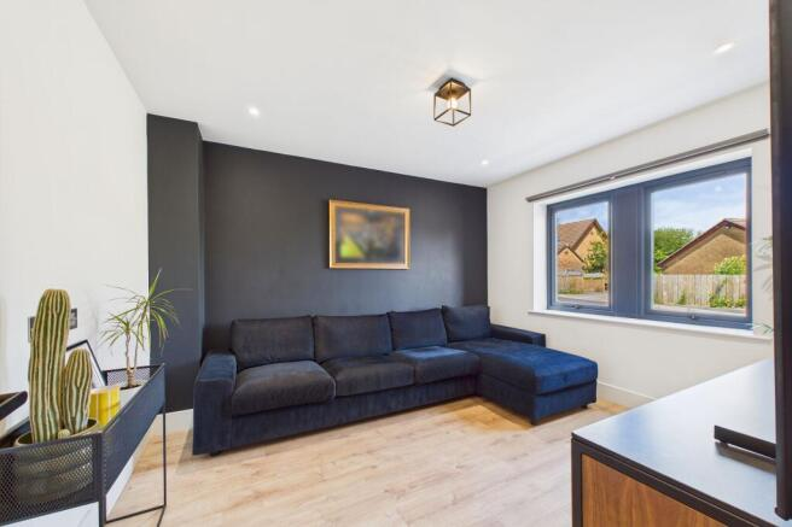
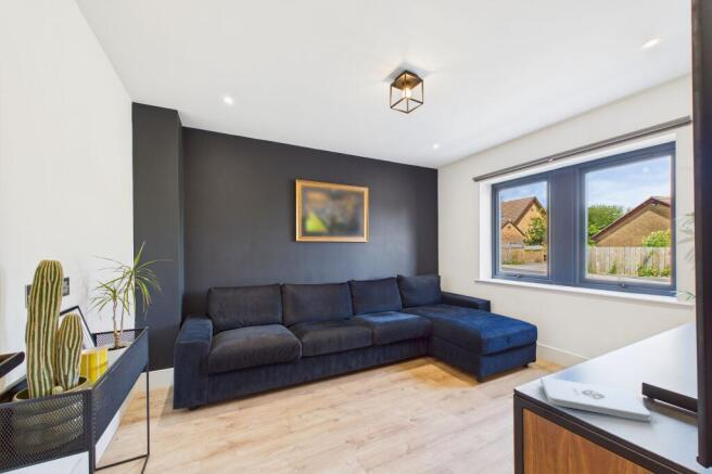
+ notepad (589, 396)
